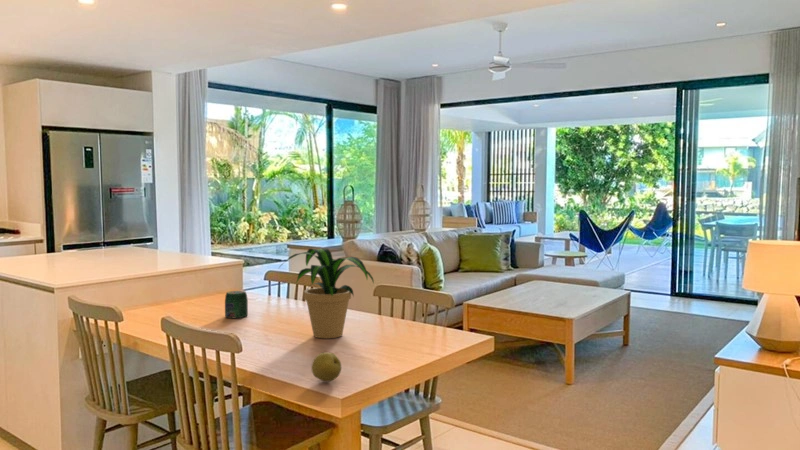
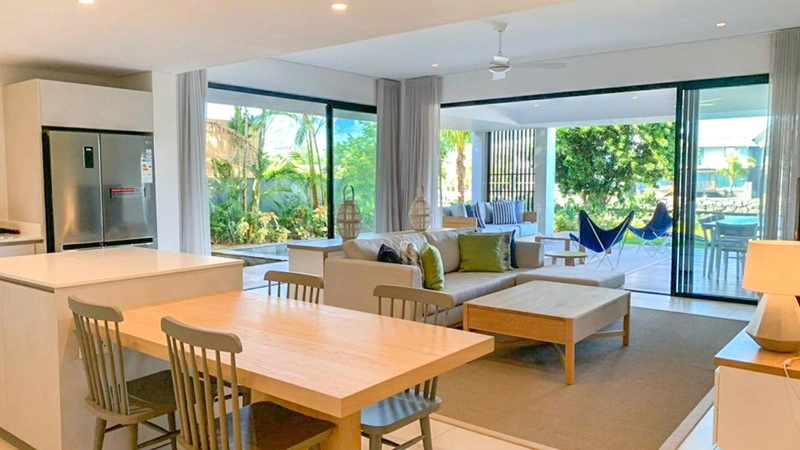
- potted plant (327, 292)
- jar (236, 304)
- fruit (326, 367)
